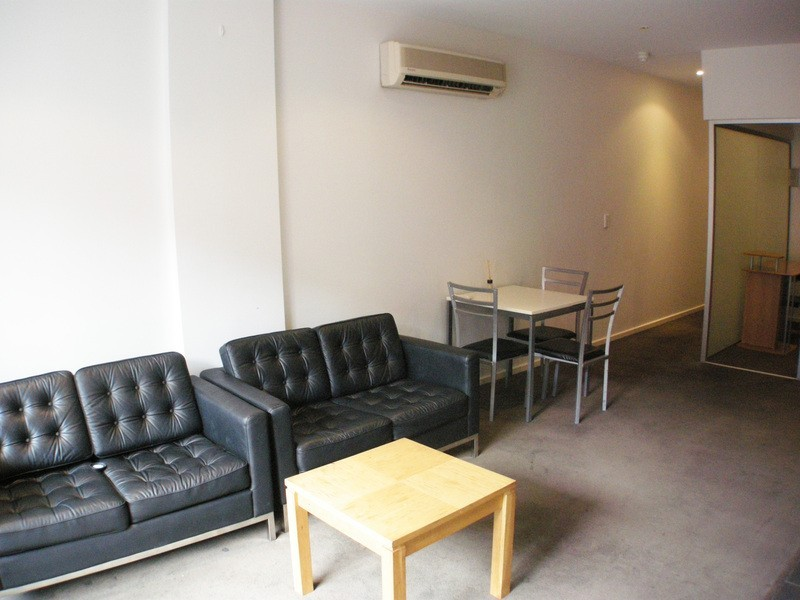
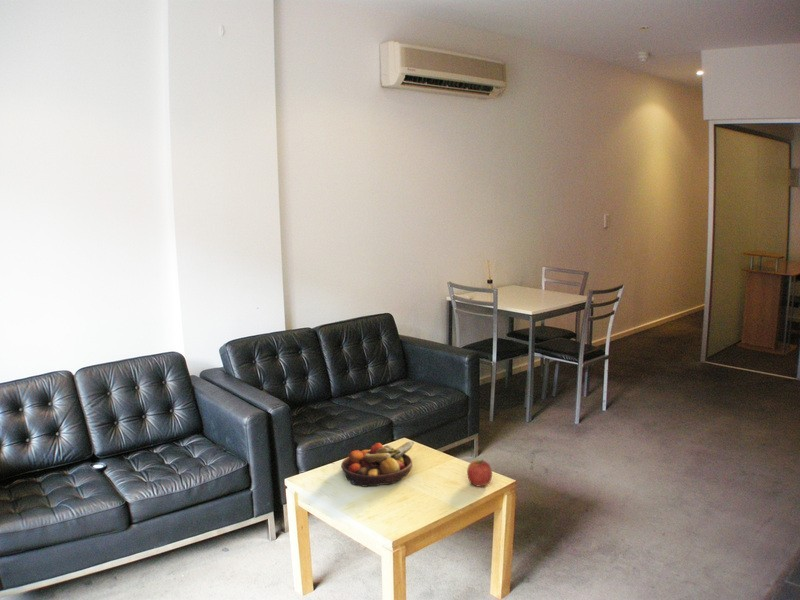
+ fruit bowl (377, 459)
+ apple (479, 471)
